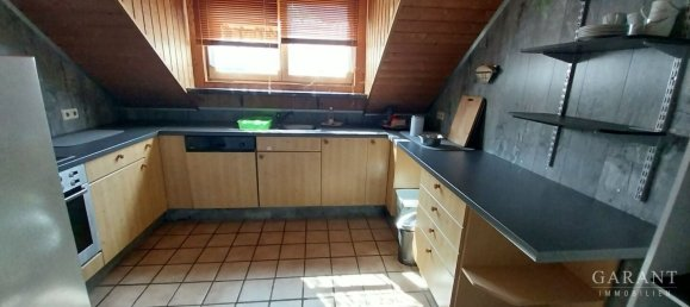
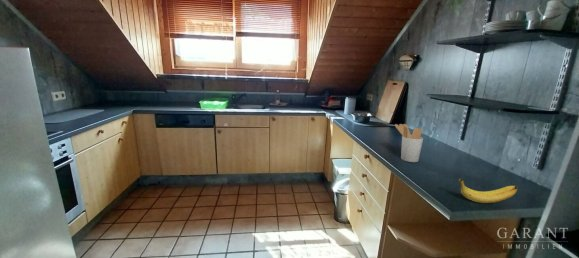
+ utensil holder (407, 141)
+ banana (485, 192)
